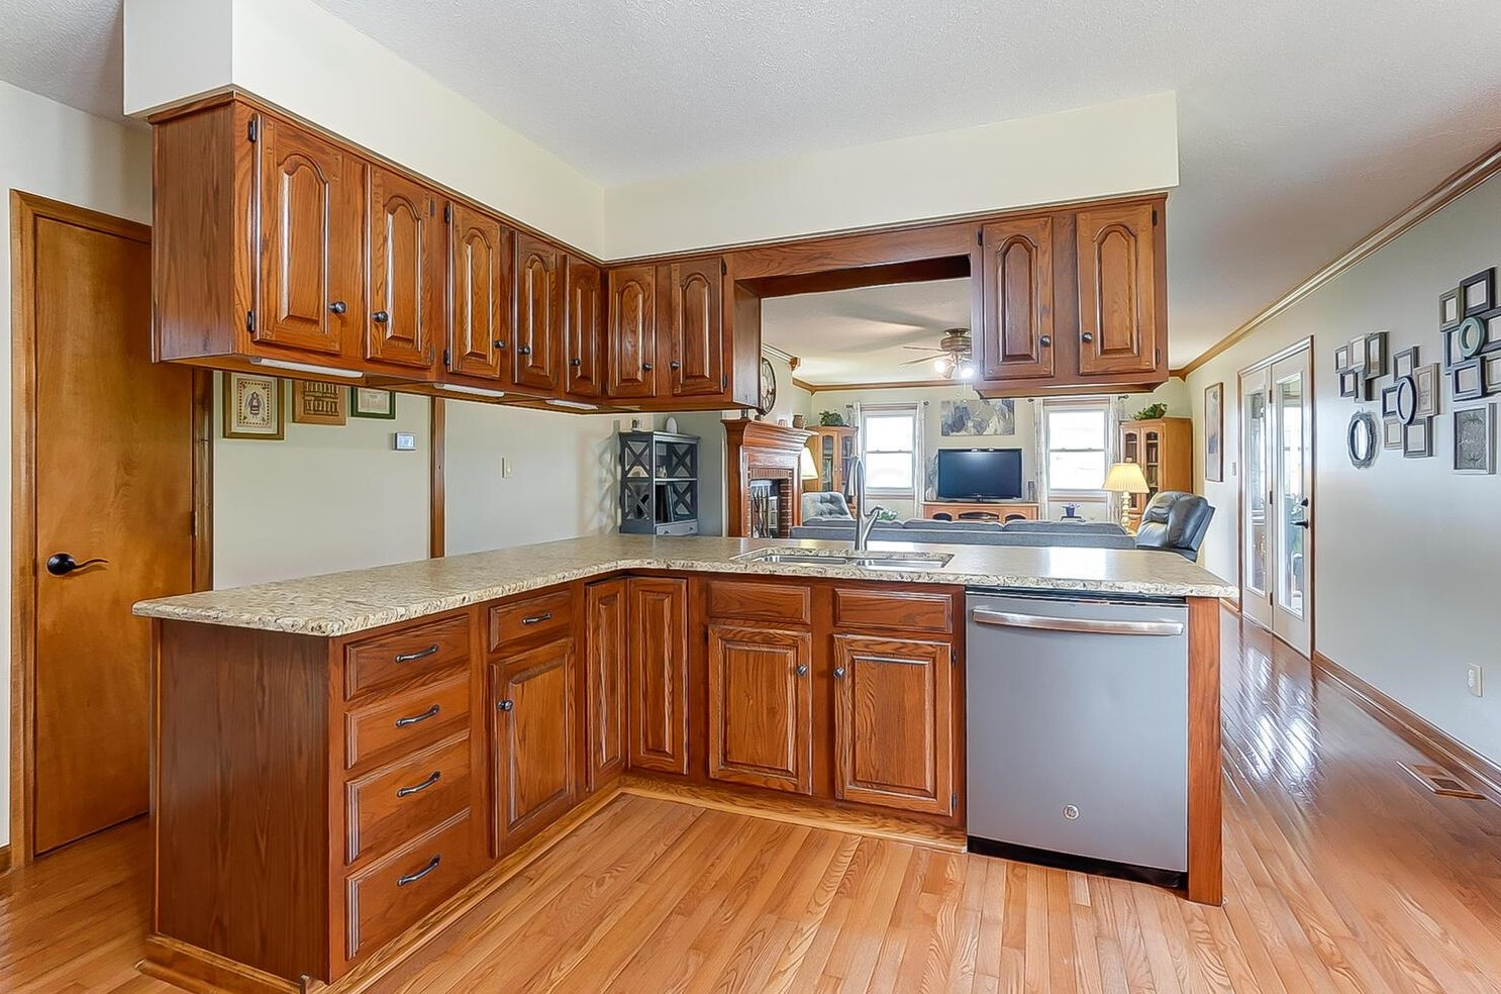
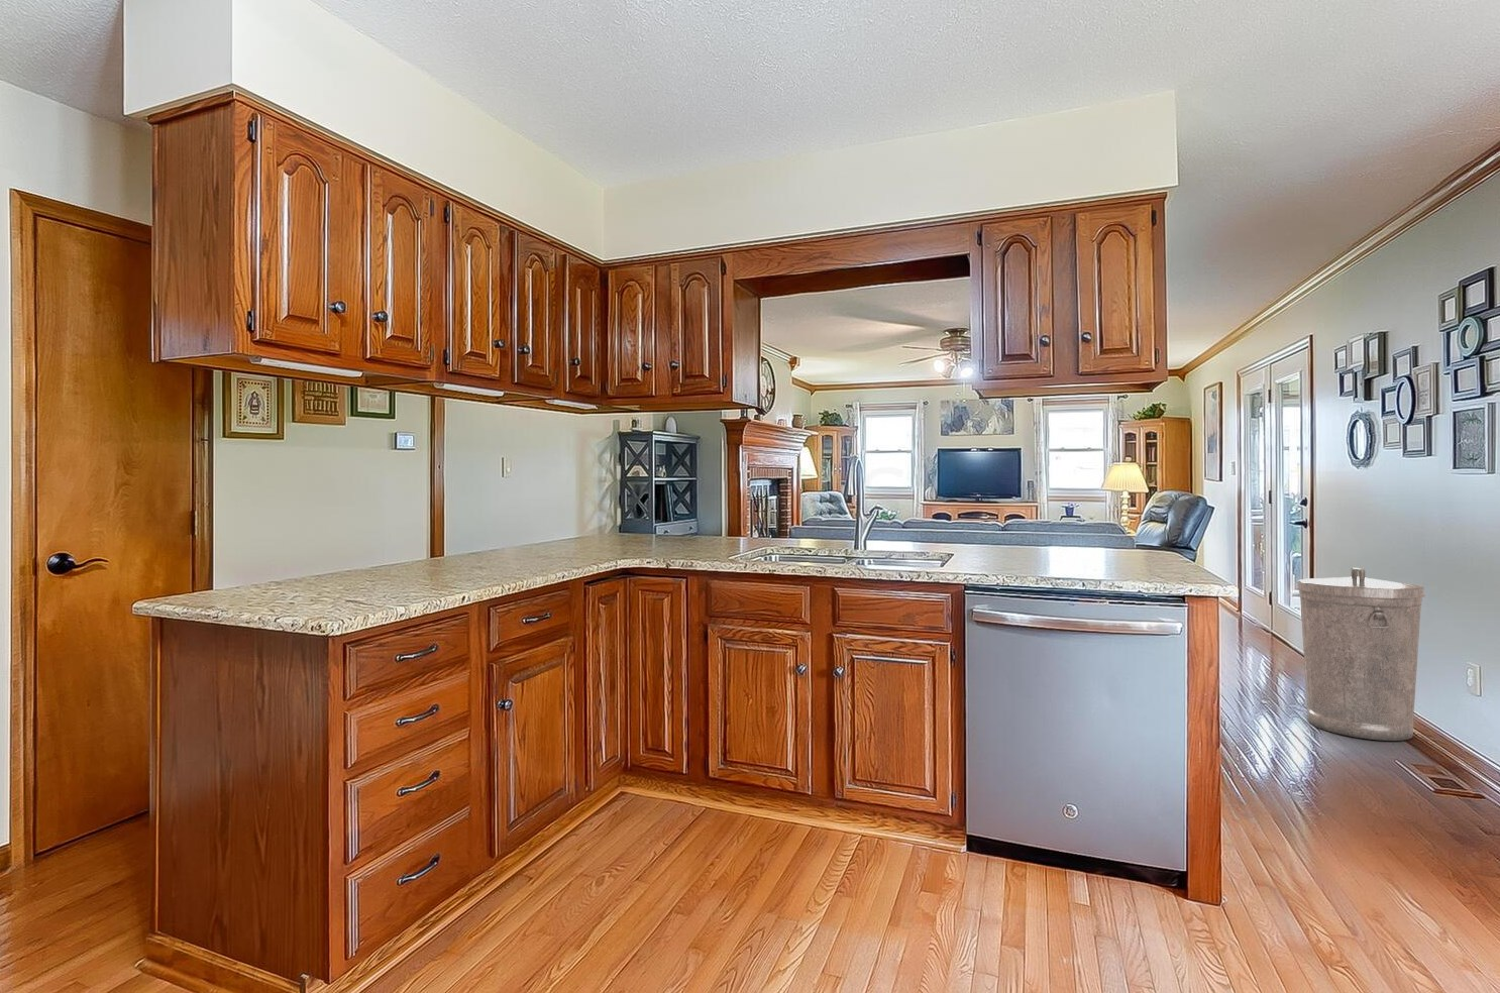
+ trash can (1358, 648)
